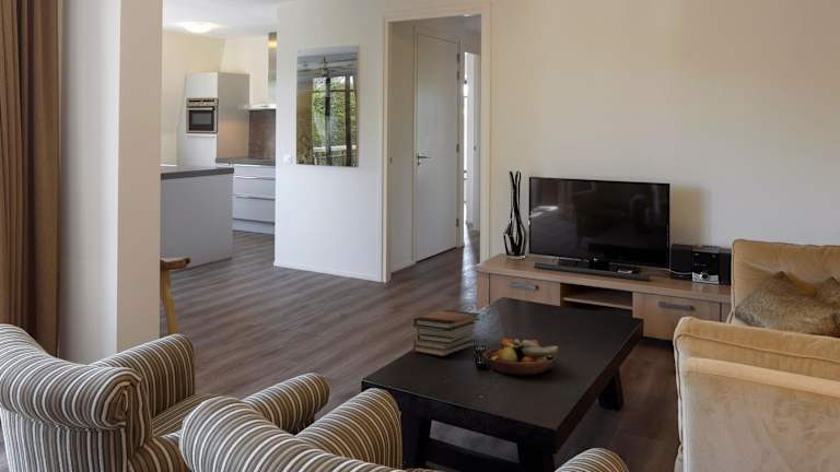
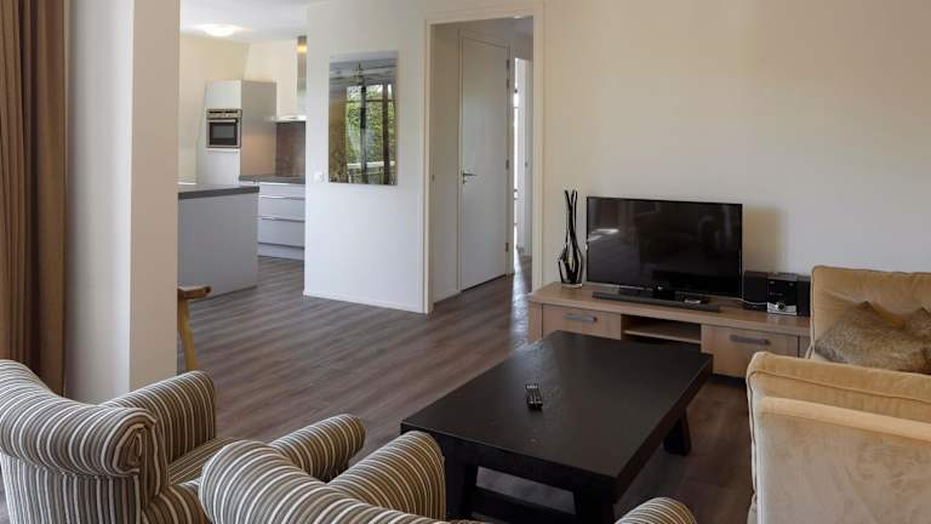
- fruit bowl (520, 352)
- book stack (446, 331)
